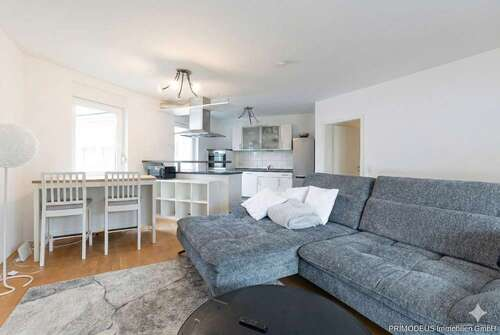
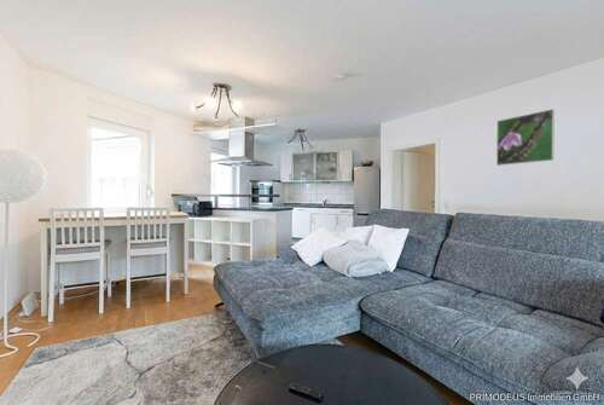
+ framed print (523, 139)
